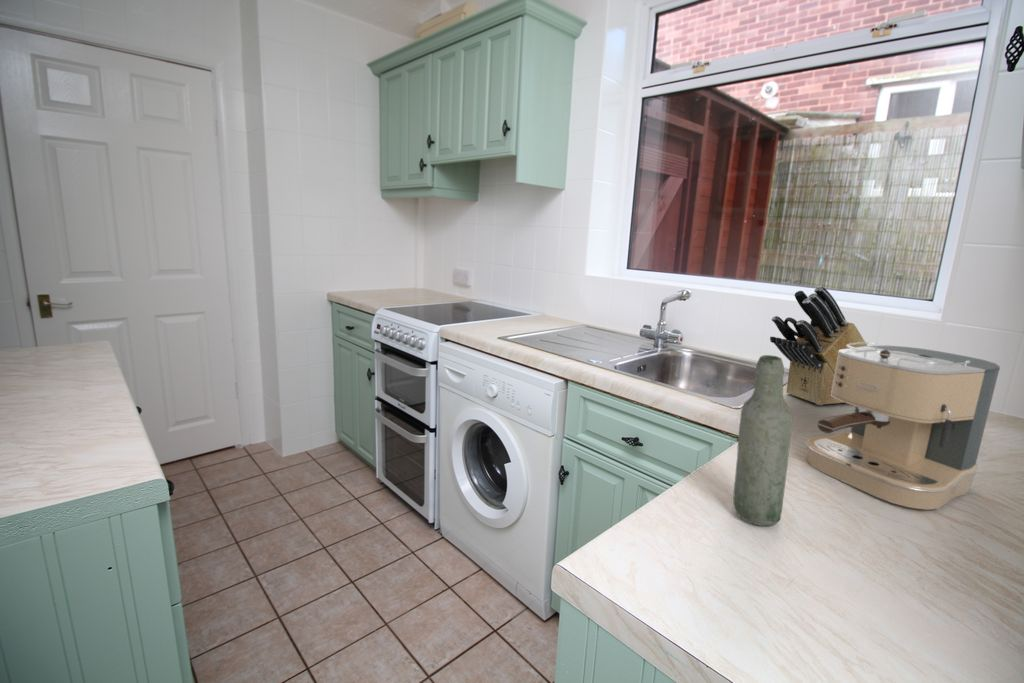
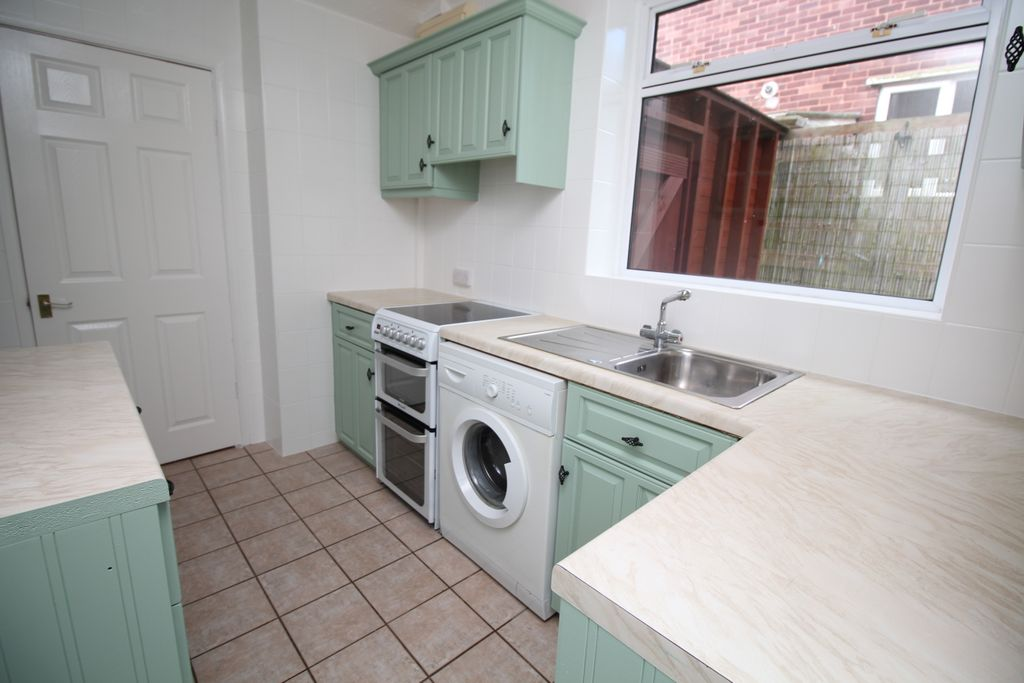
- coffee maker (889, 414)
- knife block (834, 343)
- bottle (765, 438)
